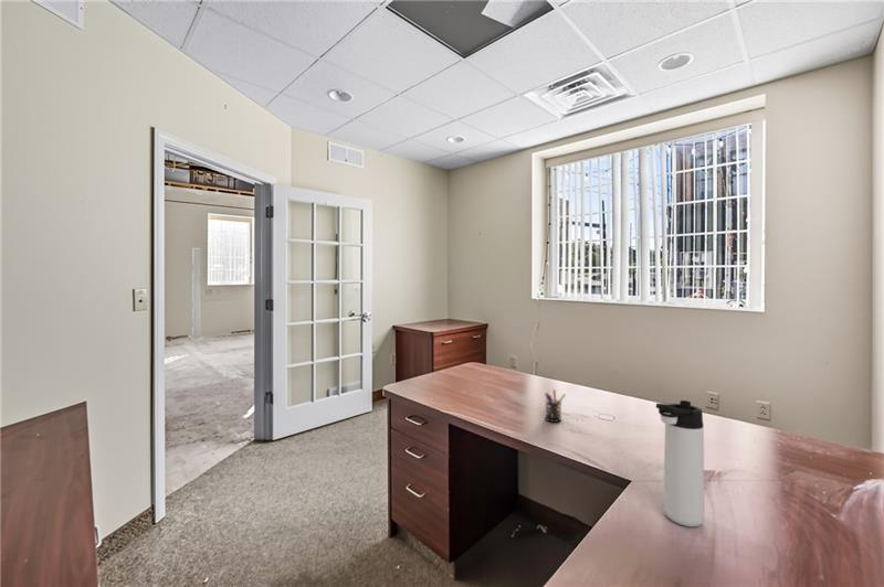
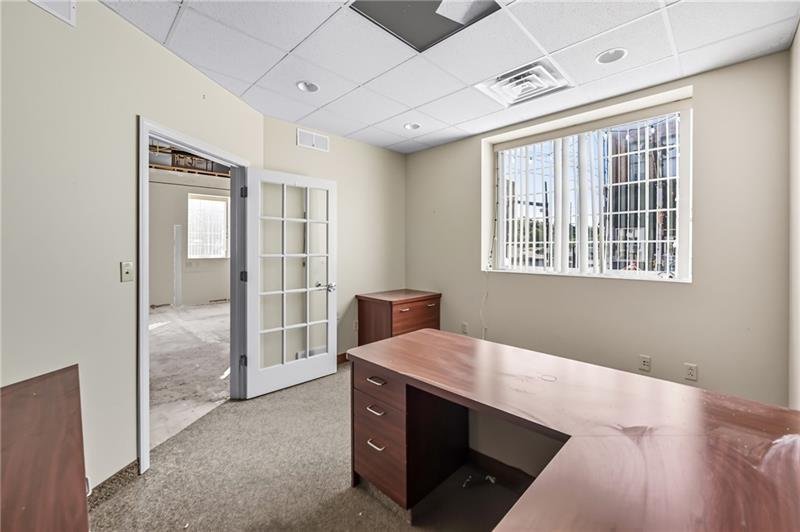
- thermos bottle (677, 461)
- pen holder (555, 404)
